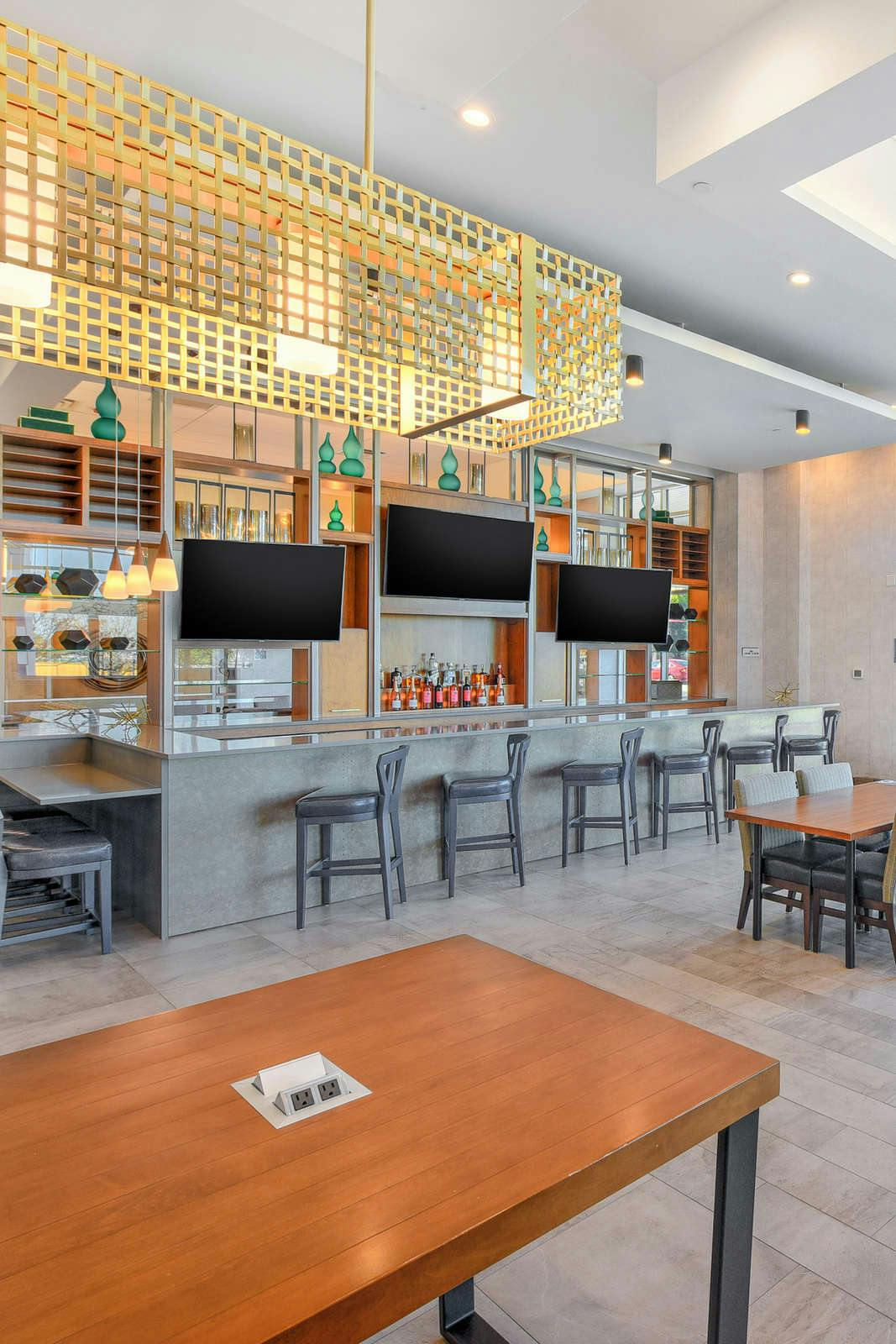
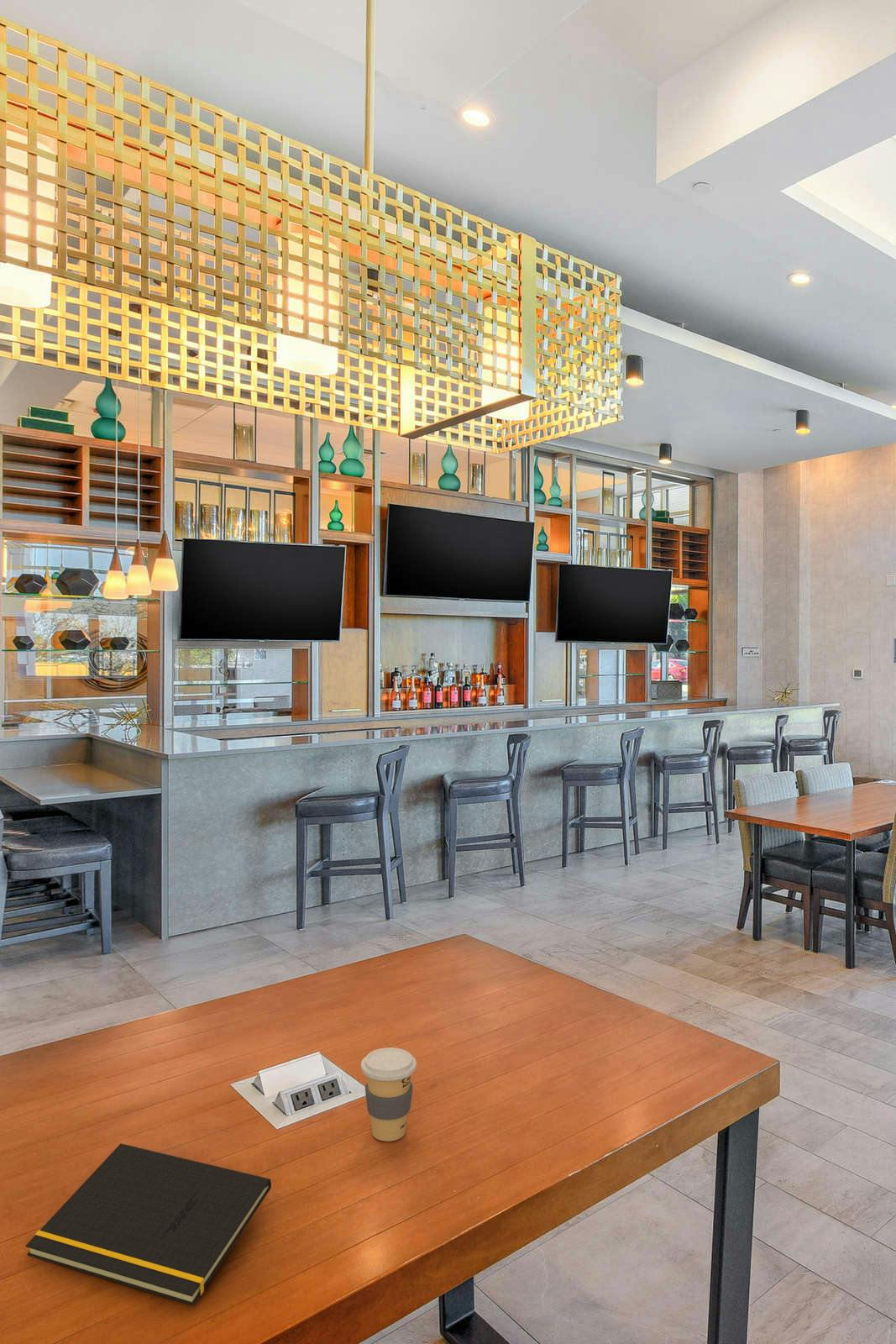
+ coffee cup (388, 1095)
+ notepad (153, 1215)
